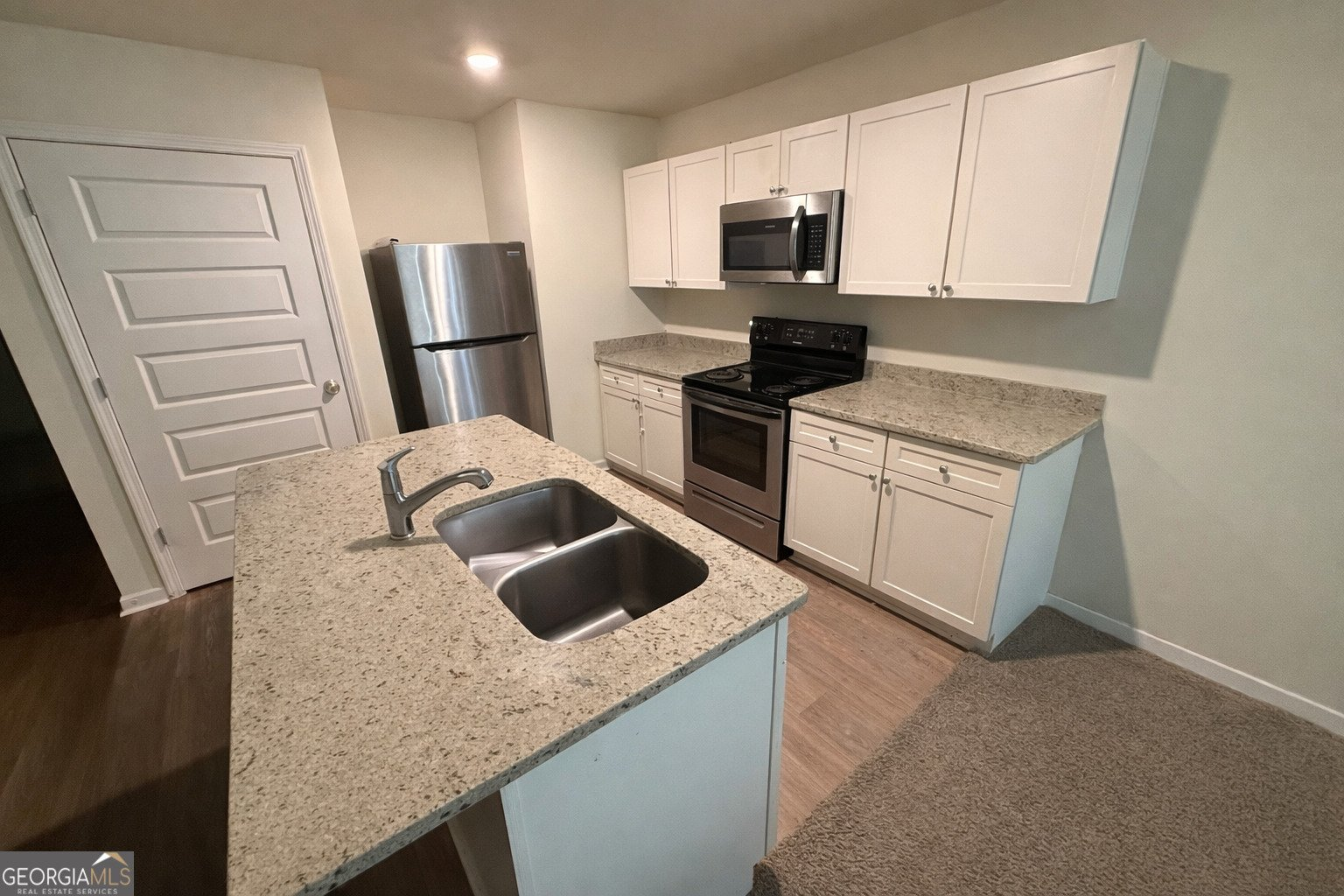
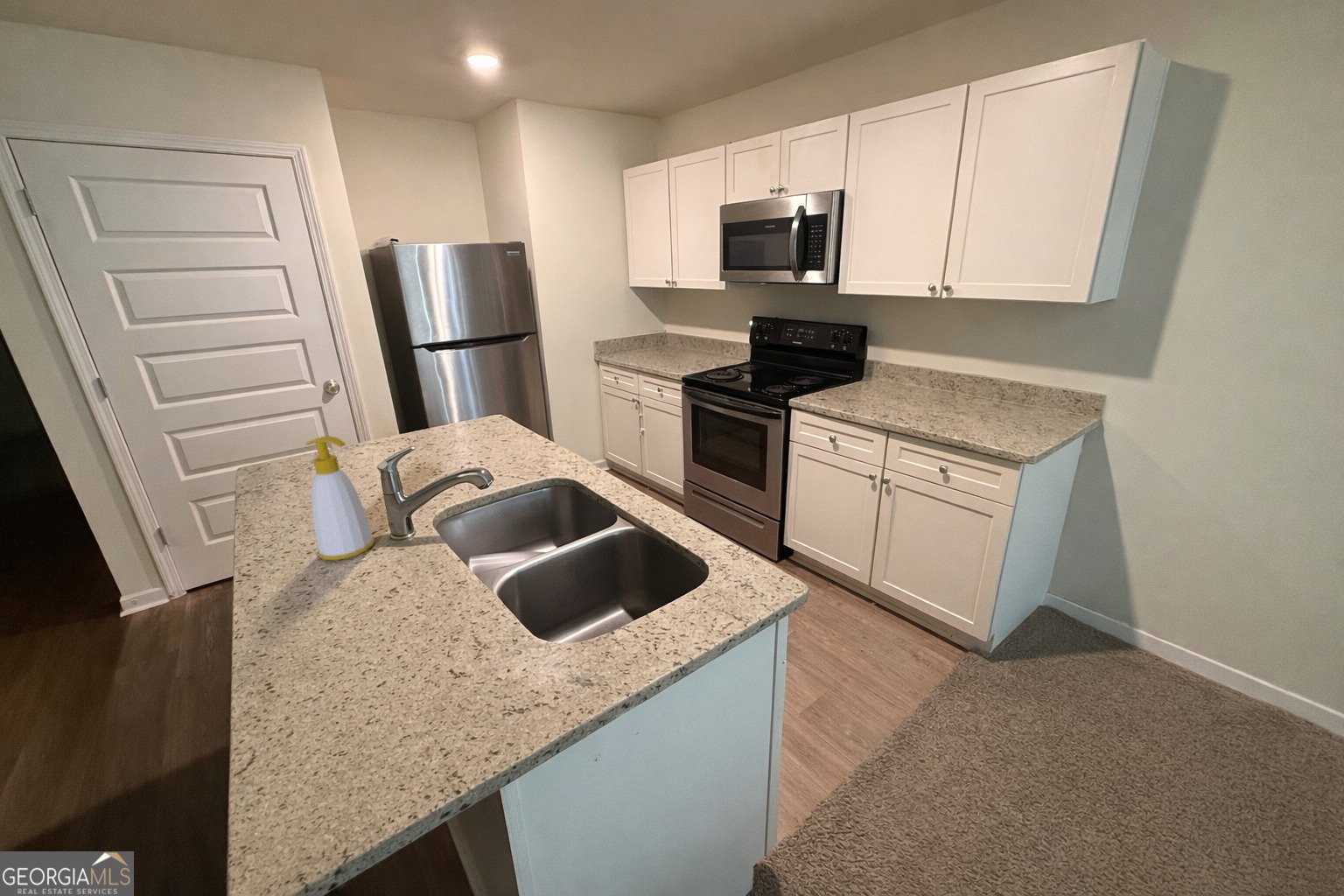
+ soap bottle (334, 495)
